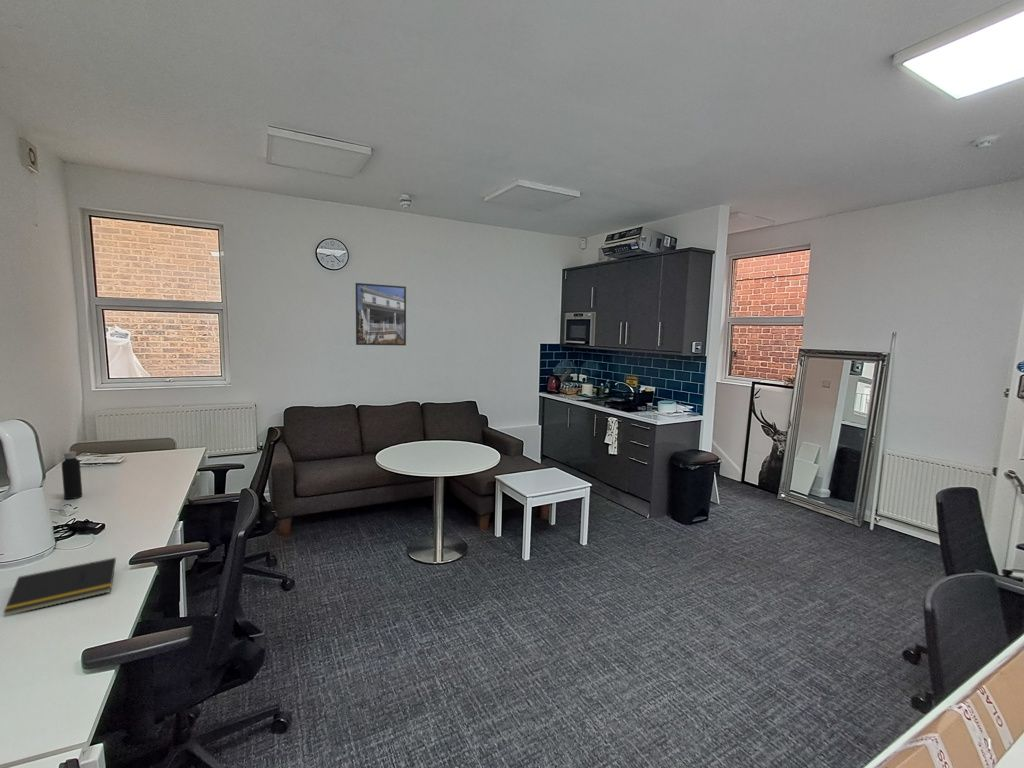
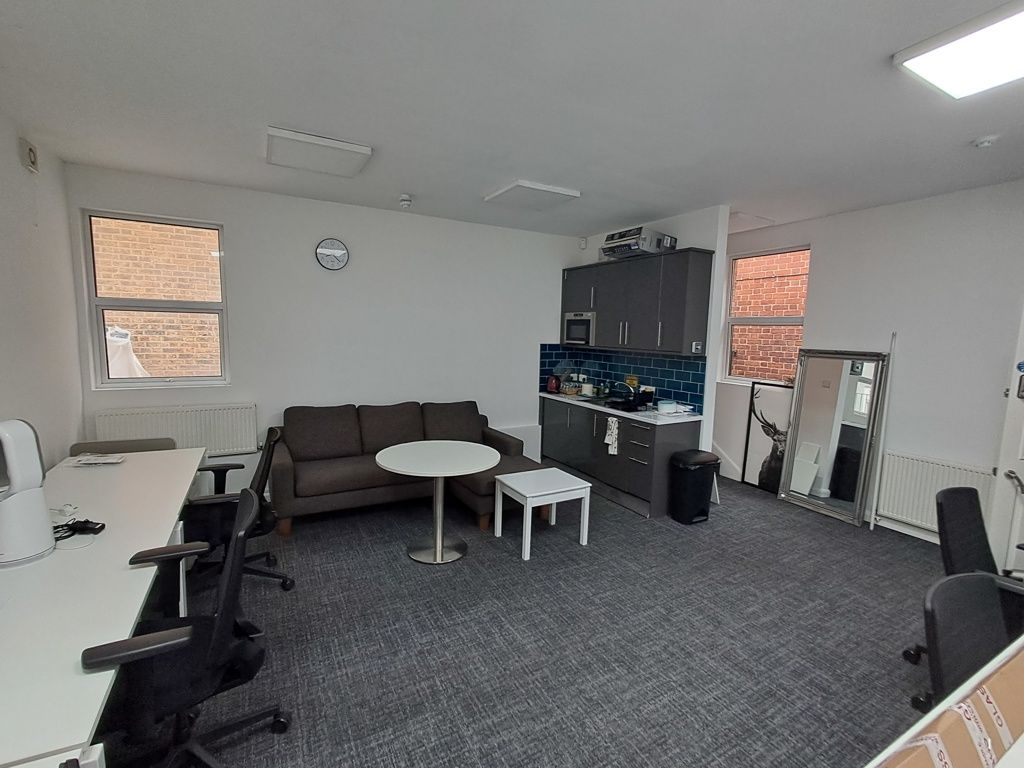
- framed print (381, 315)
- notepad (64, 584)
- water bottle (71, 472)
